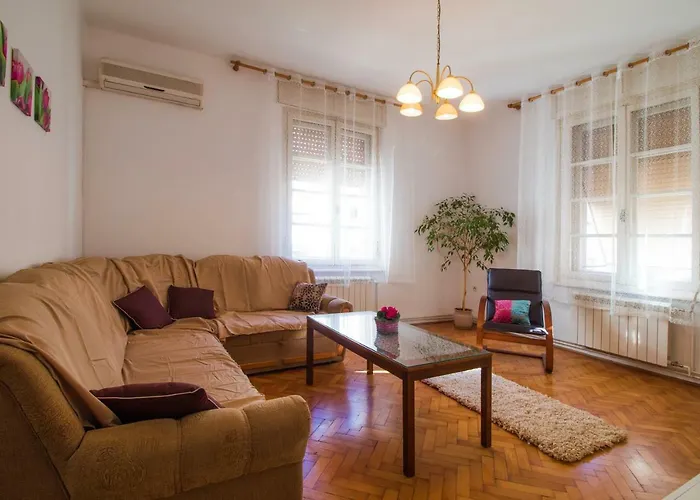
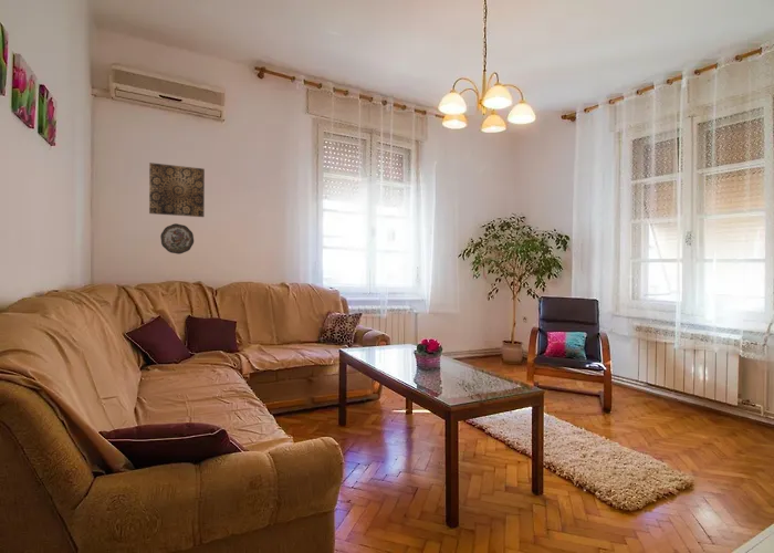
+ decorative plate (177, 239)
+ wall art (177, 190)
